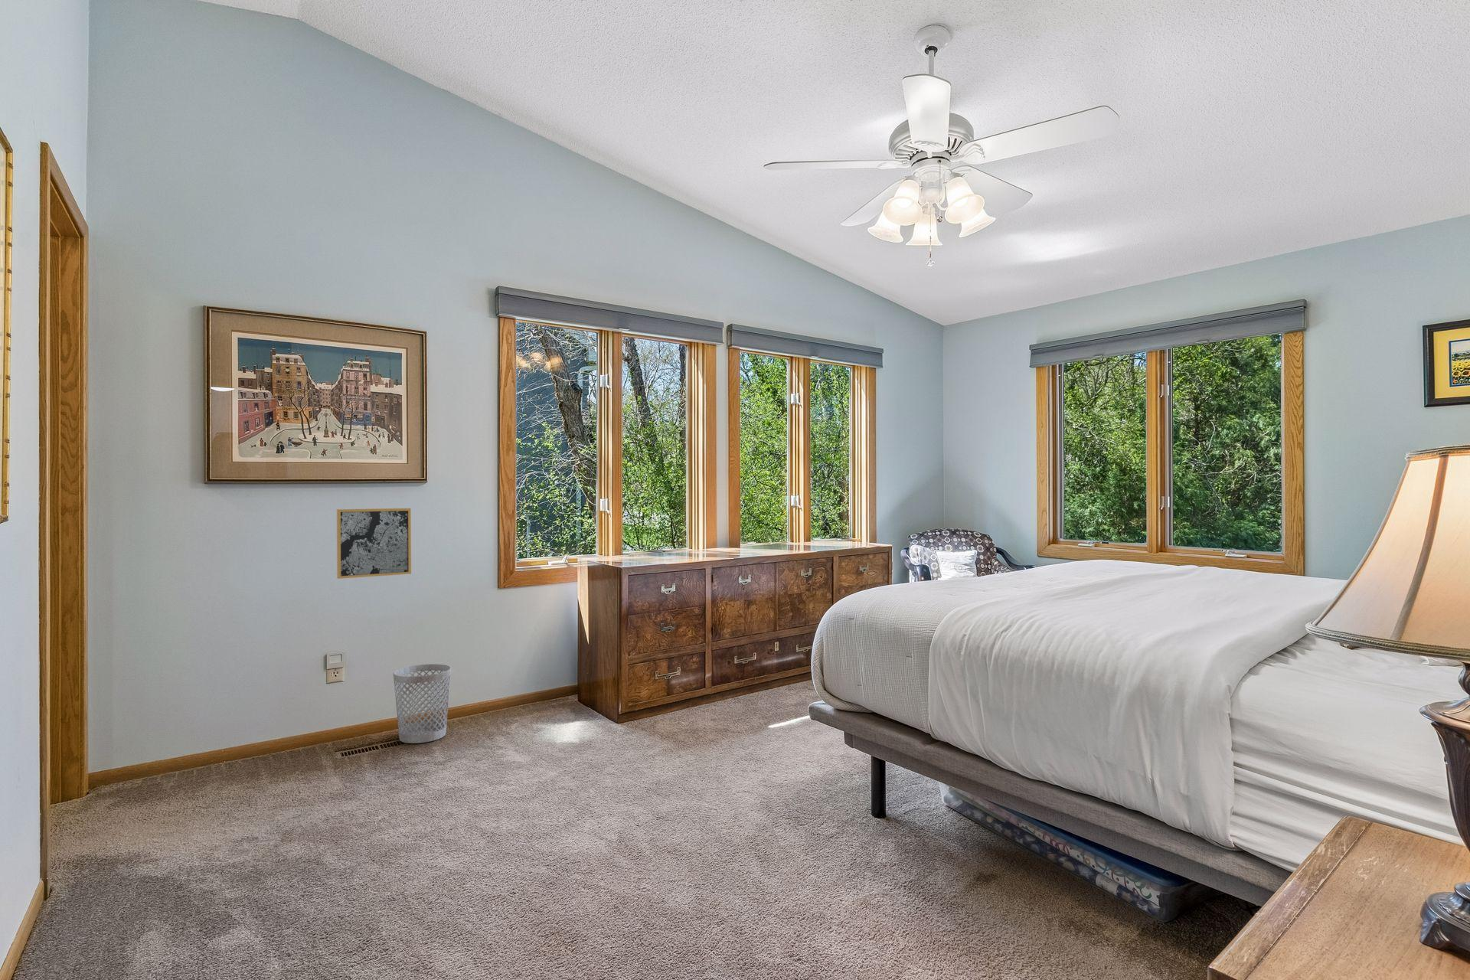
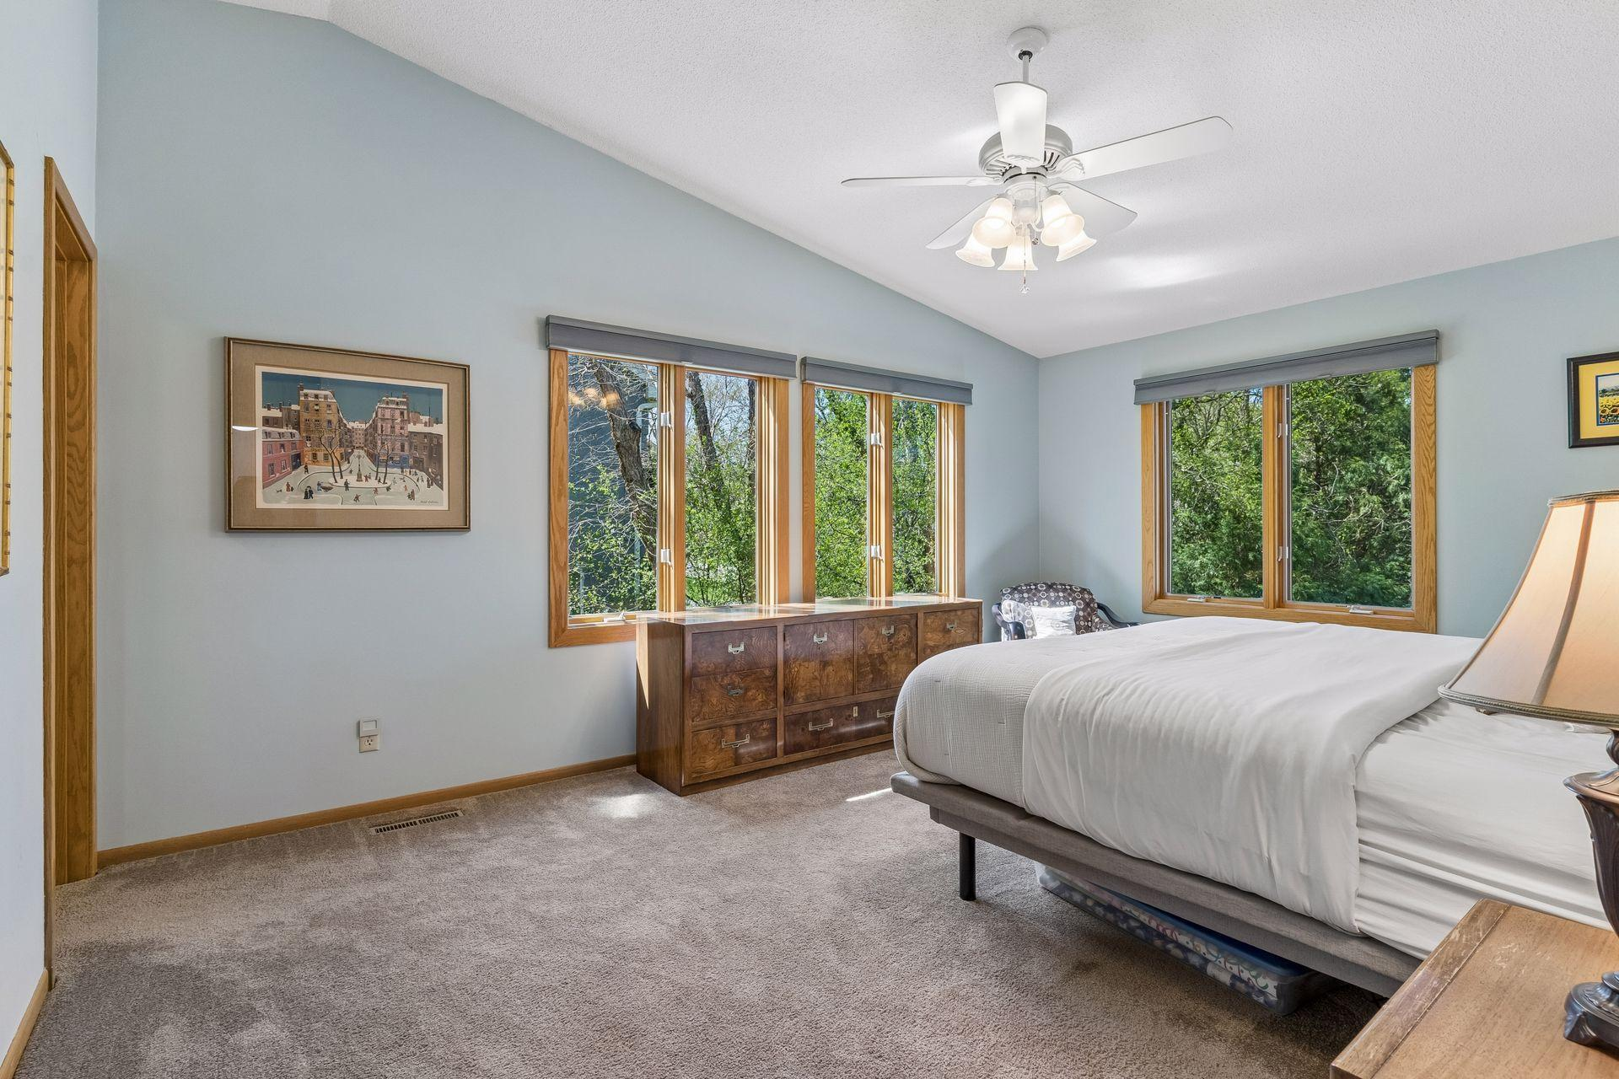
- wall art (374, 542)
- wastebasket (422, 703)
